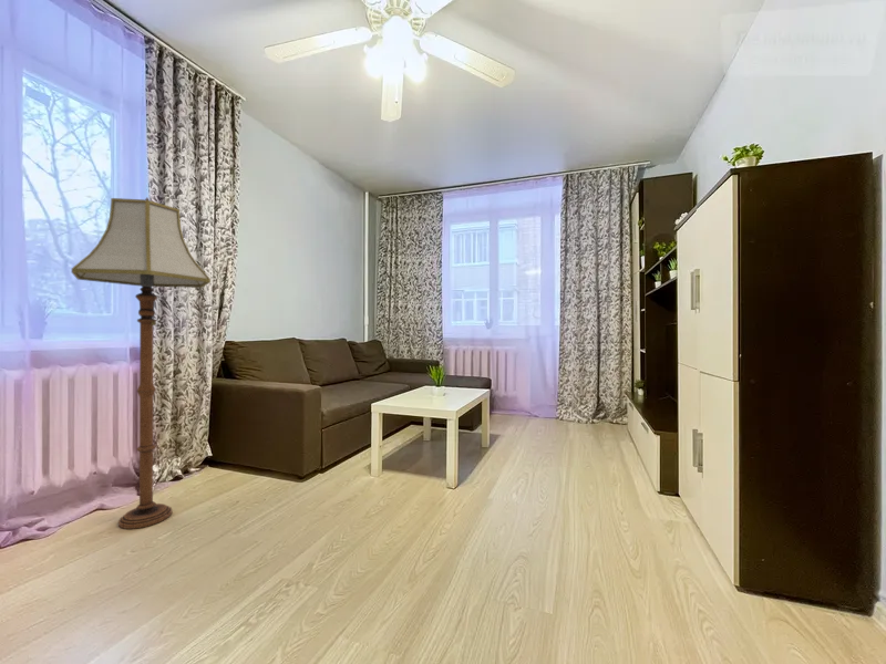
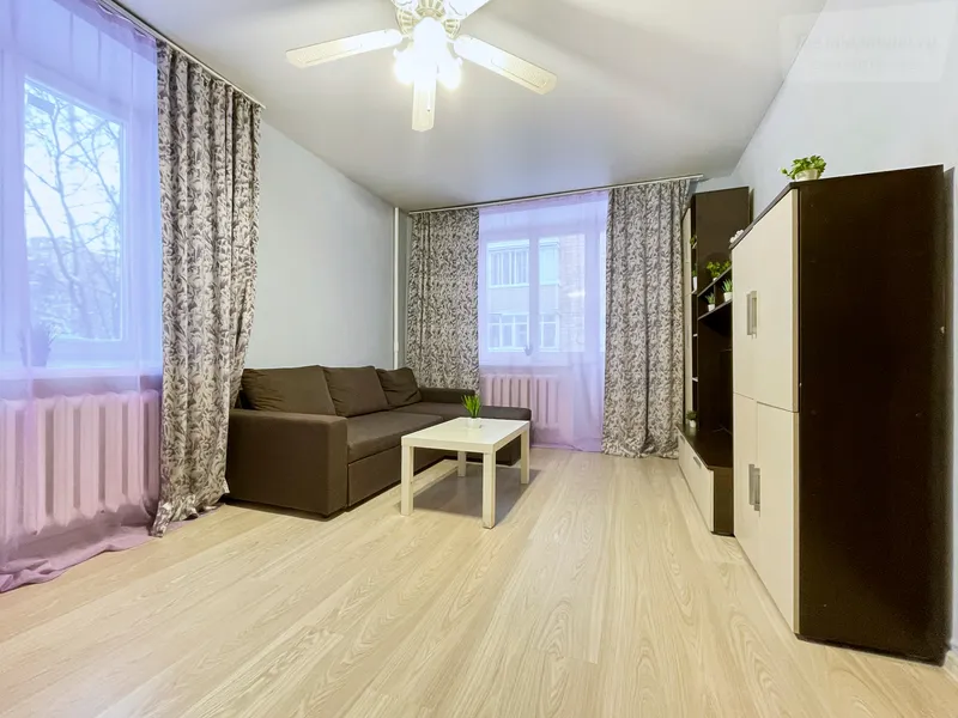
- floor lamp (145, 357)
